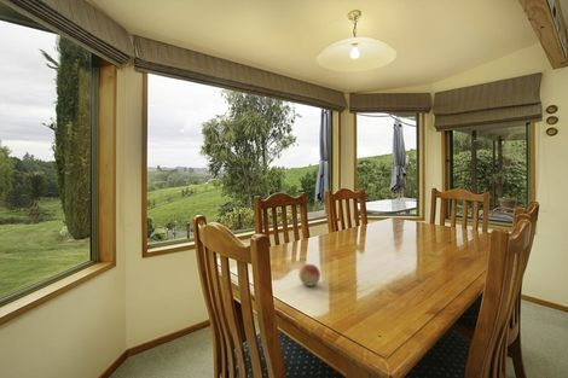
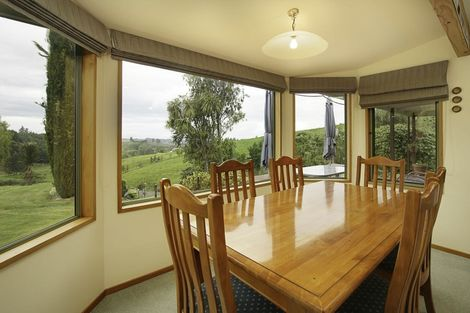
- fruit (308, 274)
